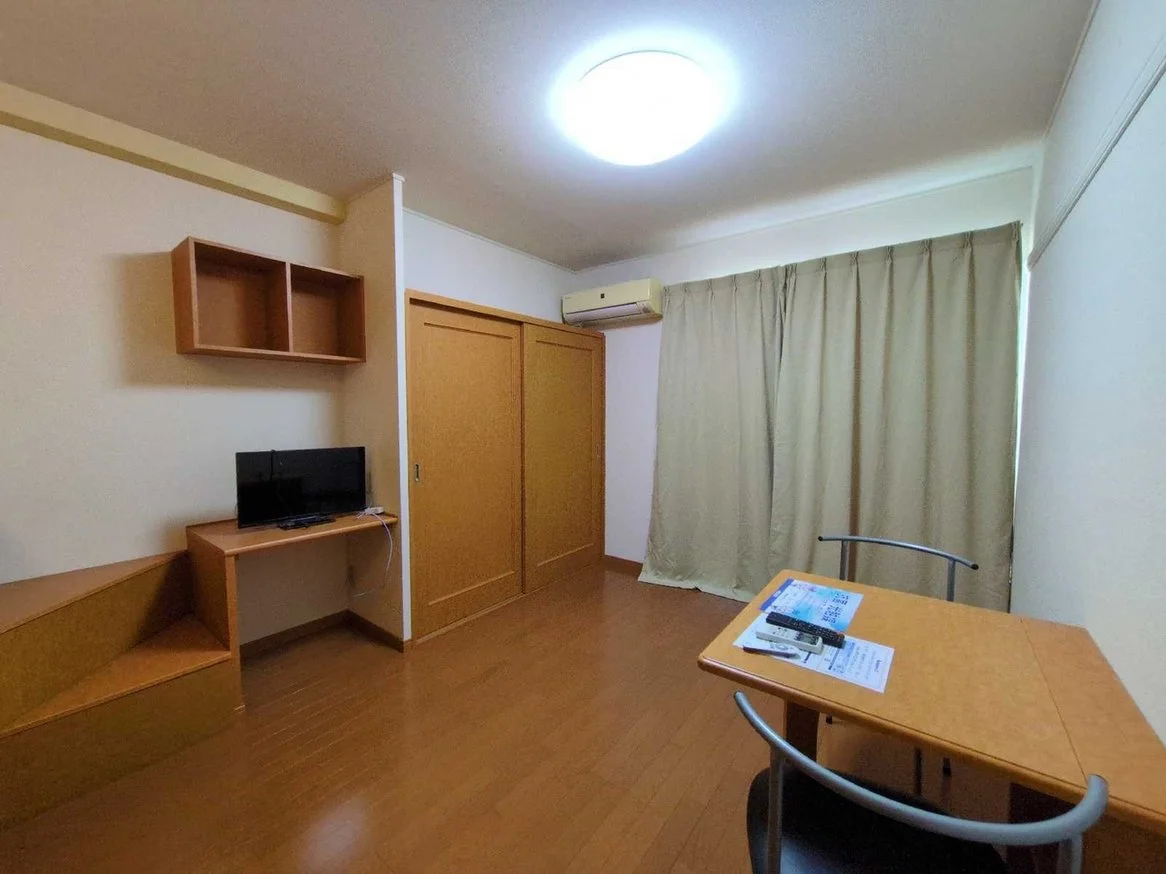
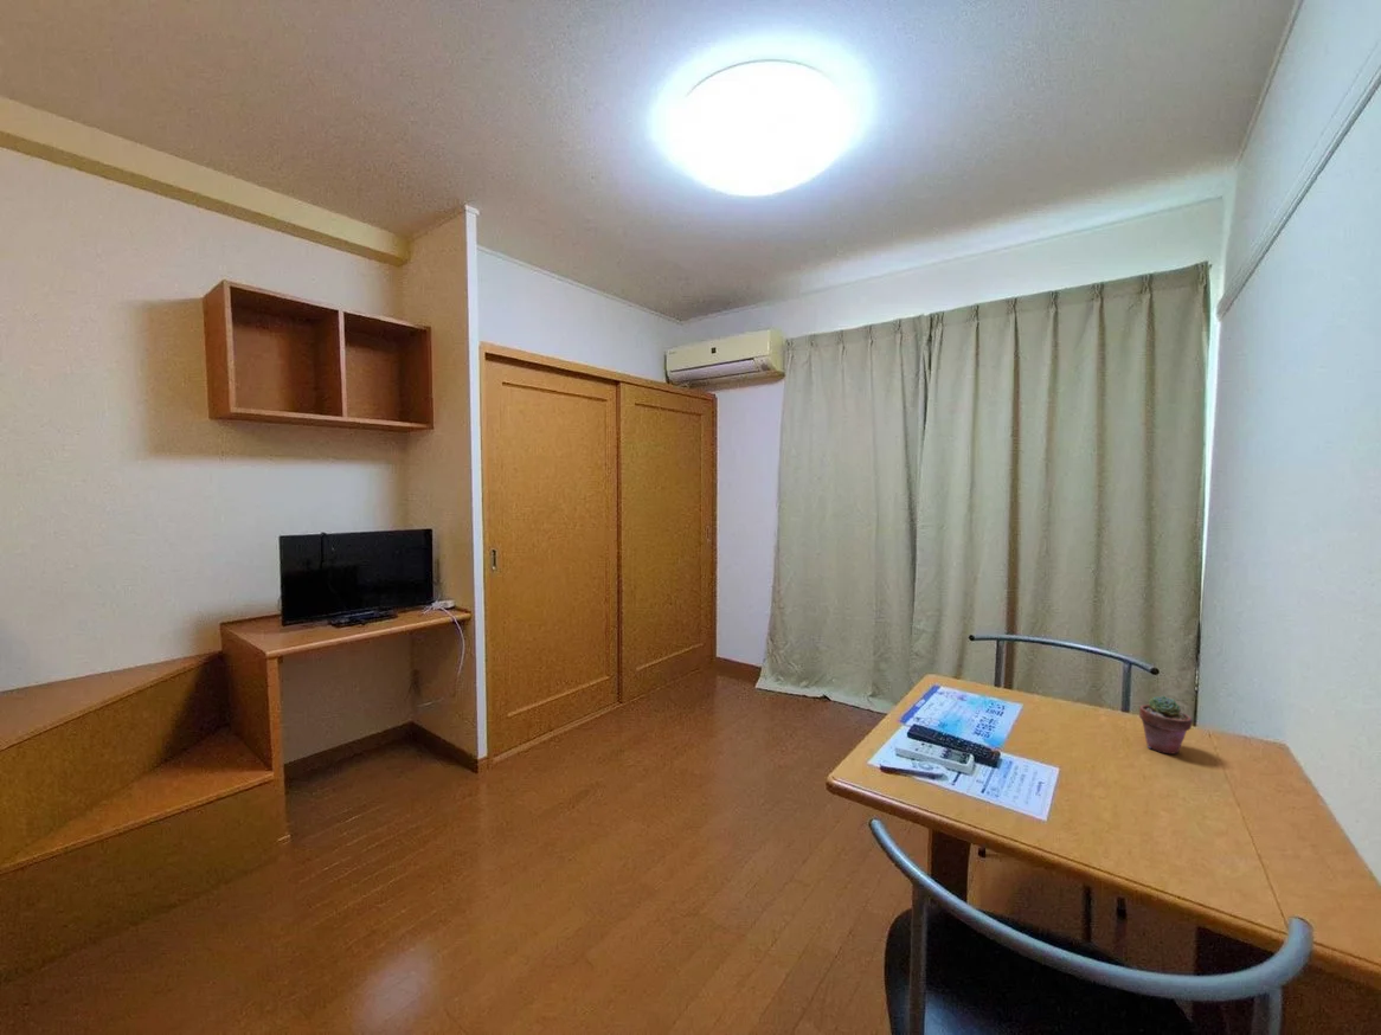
+ potted succulent (1164, 722)
